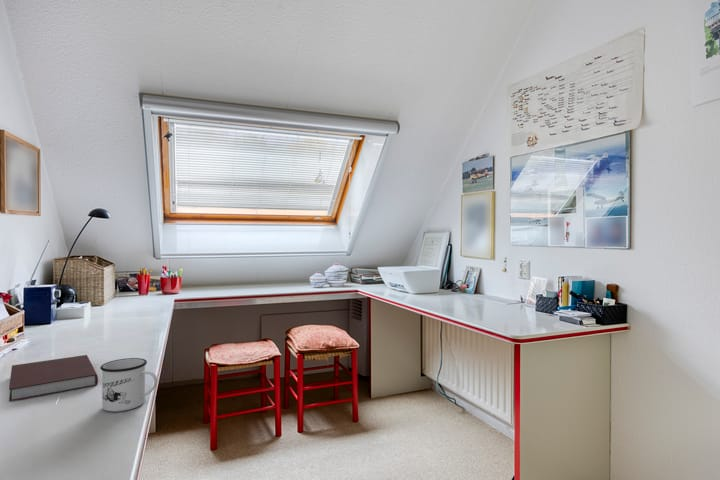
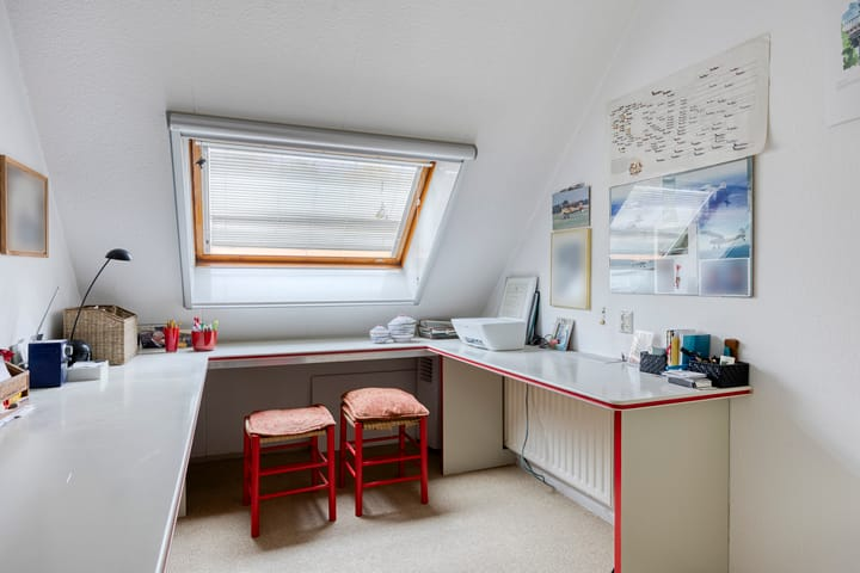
- mug (130, 384)
- notebook (53, 375)
